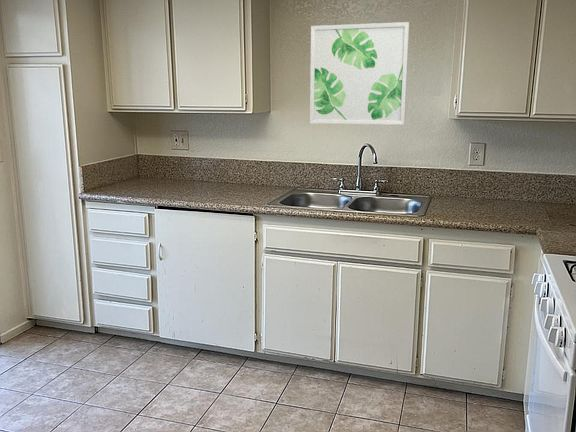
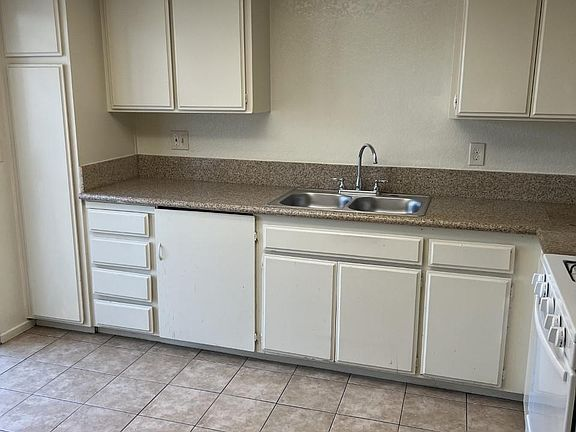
- wall art (357, 75)
